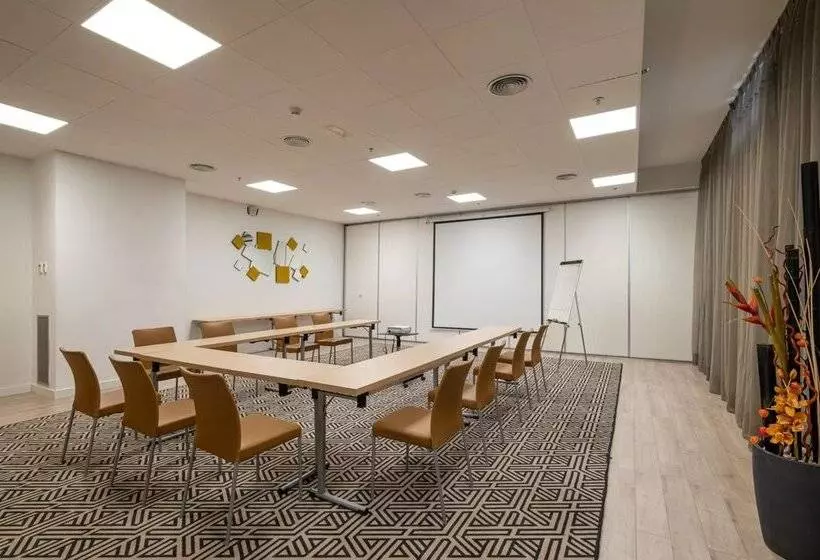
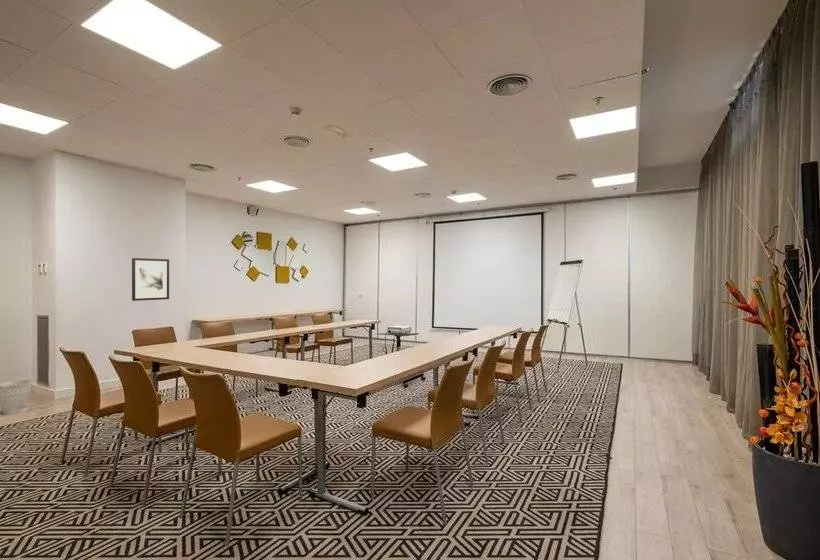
+ wastebasket (15, 396)
+ wall art (151, 279)
